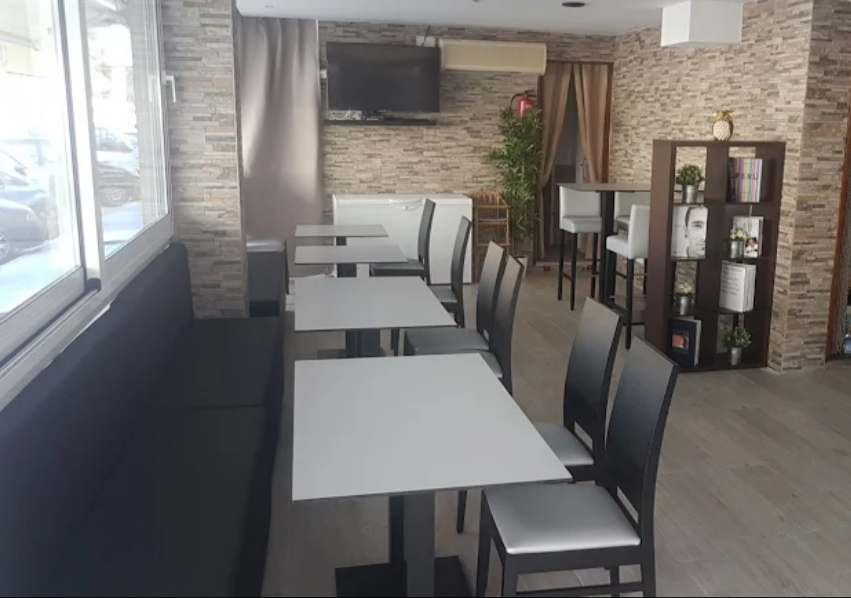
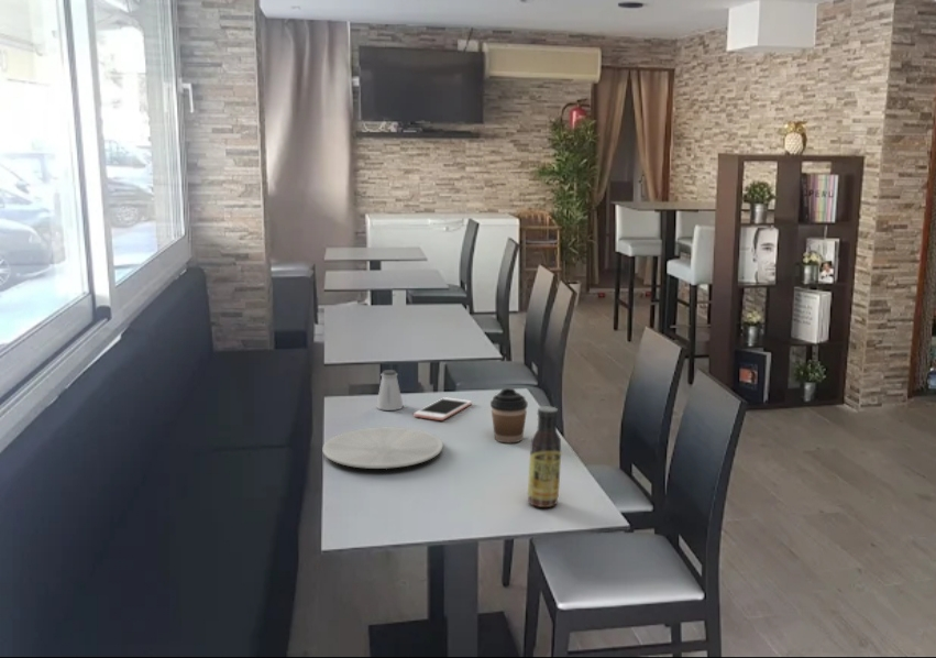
+ coffee cup (508, 415)
+ sauce bottle (544, 456)
+ cell phone (443, 408)
+ saltshaker (389, 388)
+ plate (383, 448)
